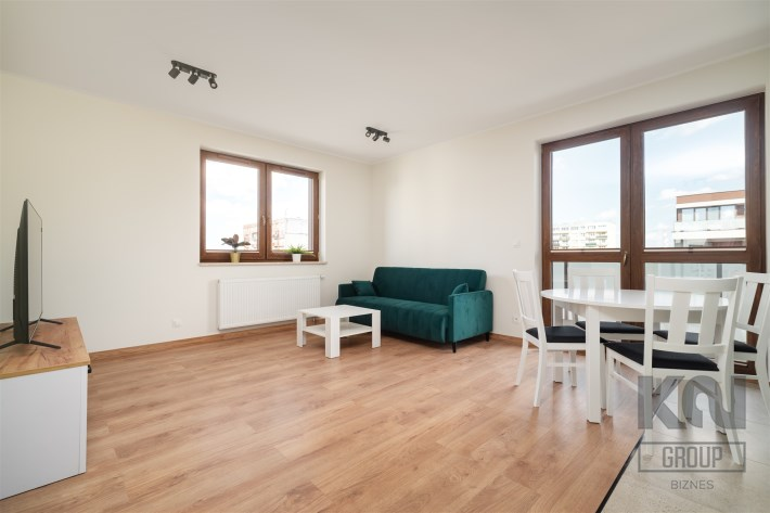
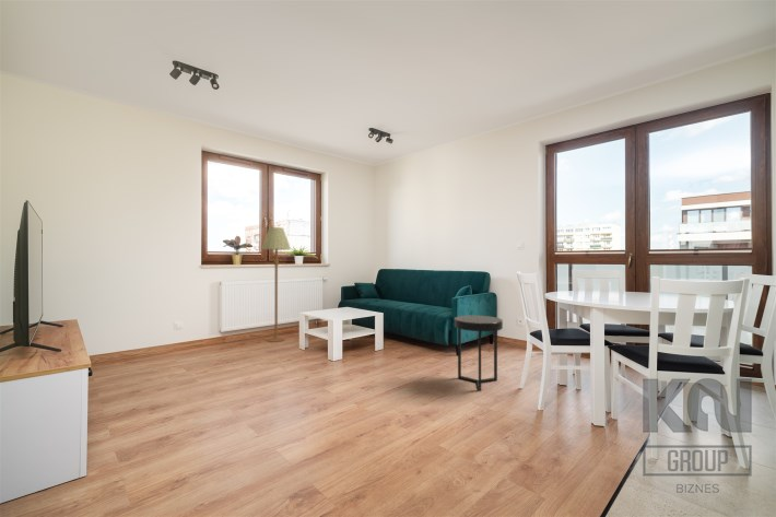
+ floor lamp (275, 283)
+ side table (479, 351)
